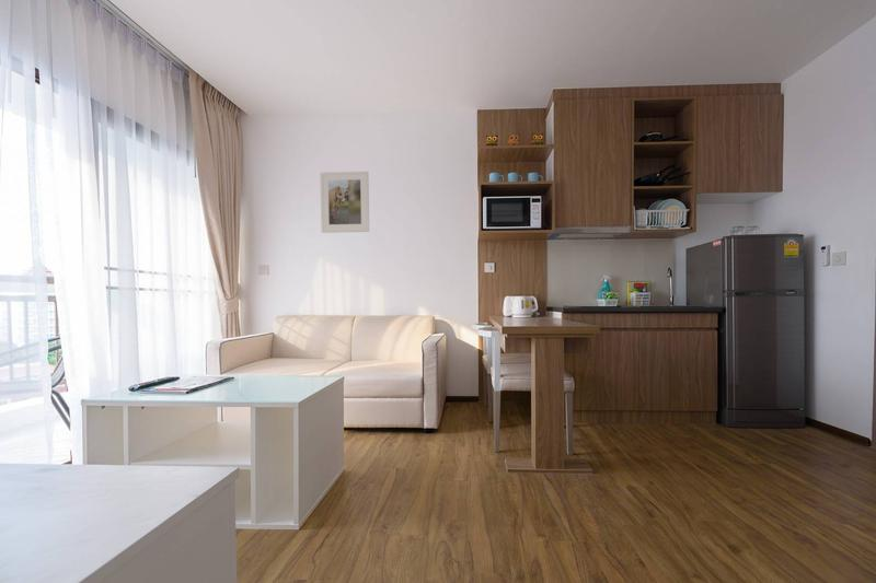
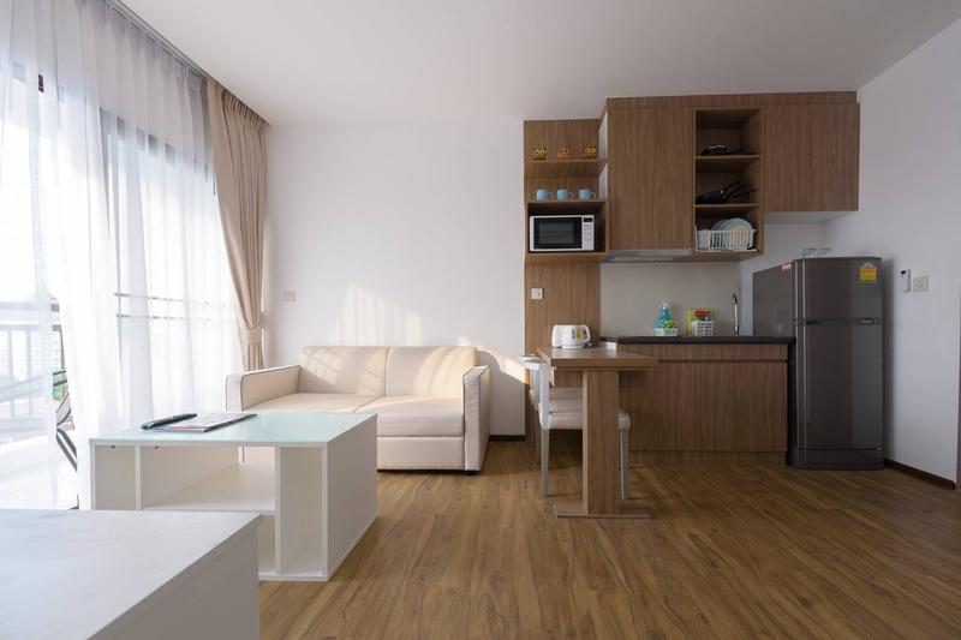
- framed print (344, 201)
